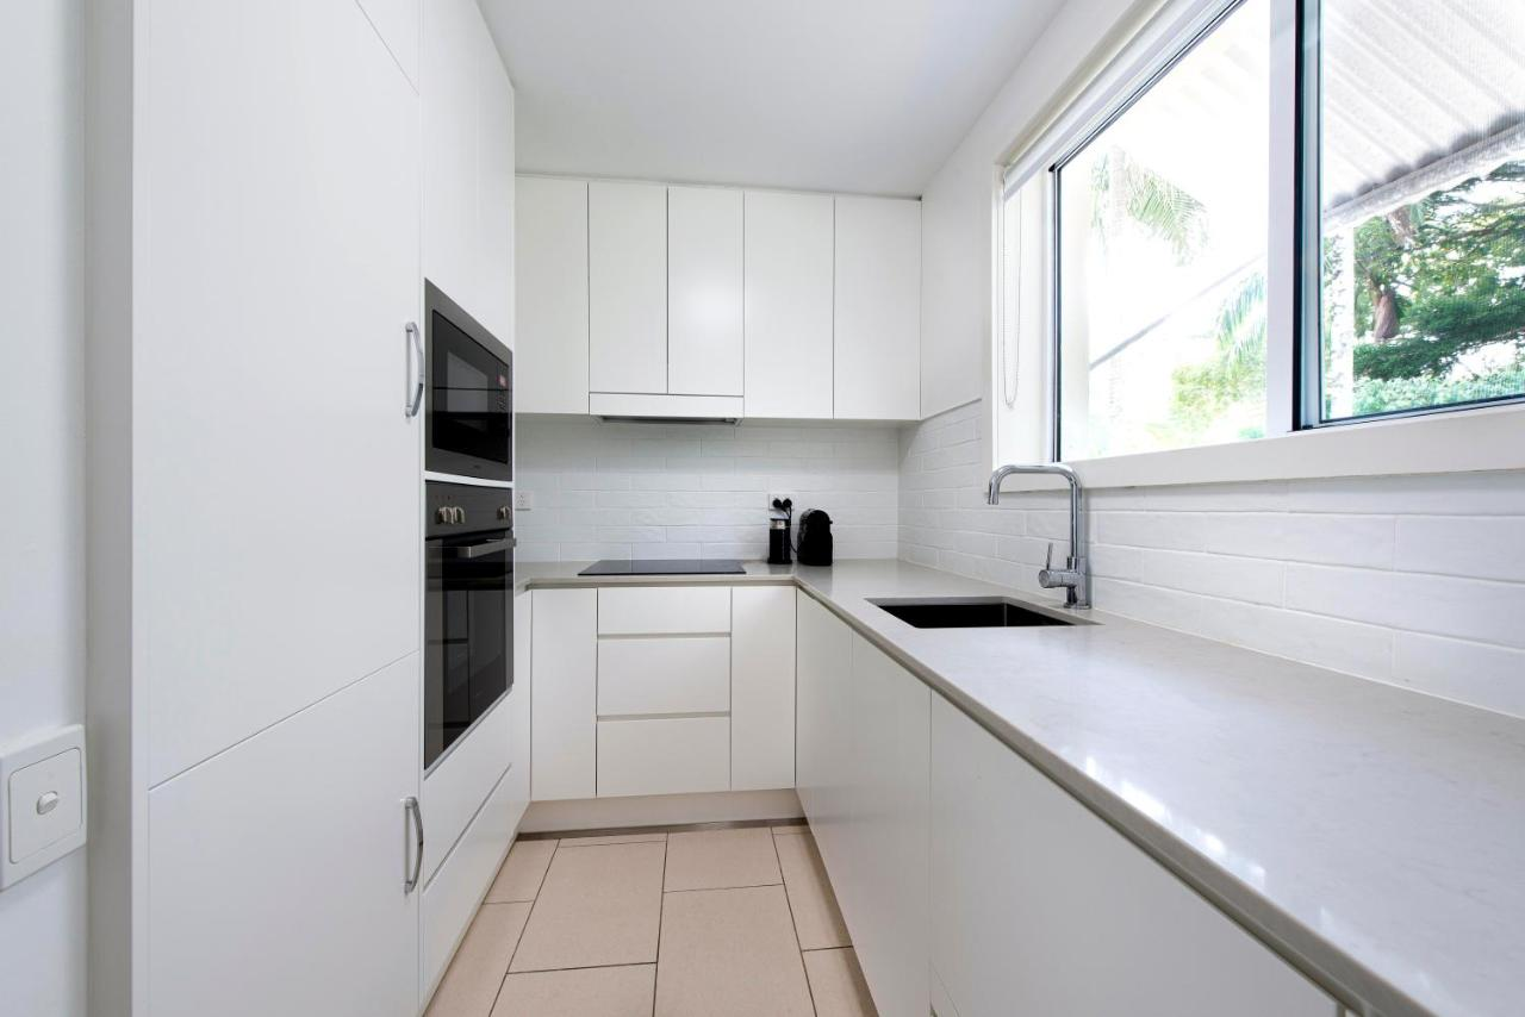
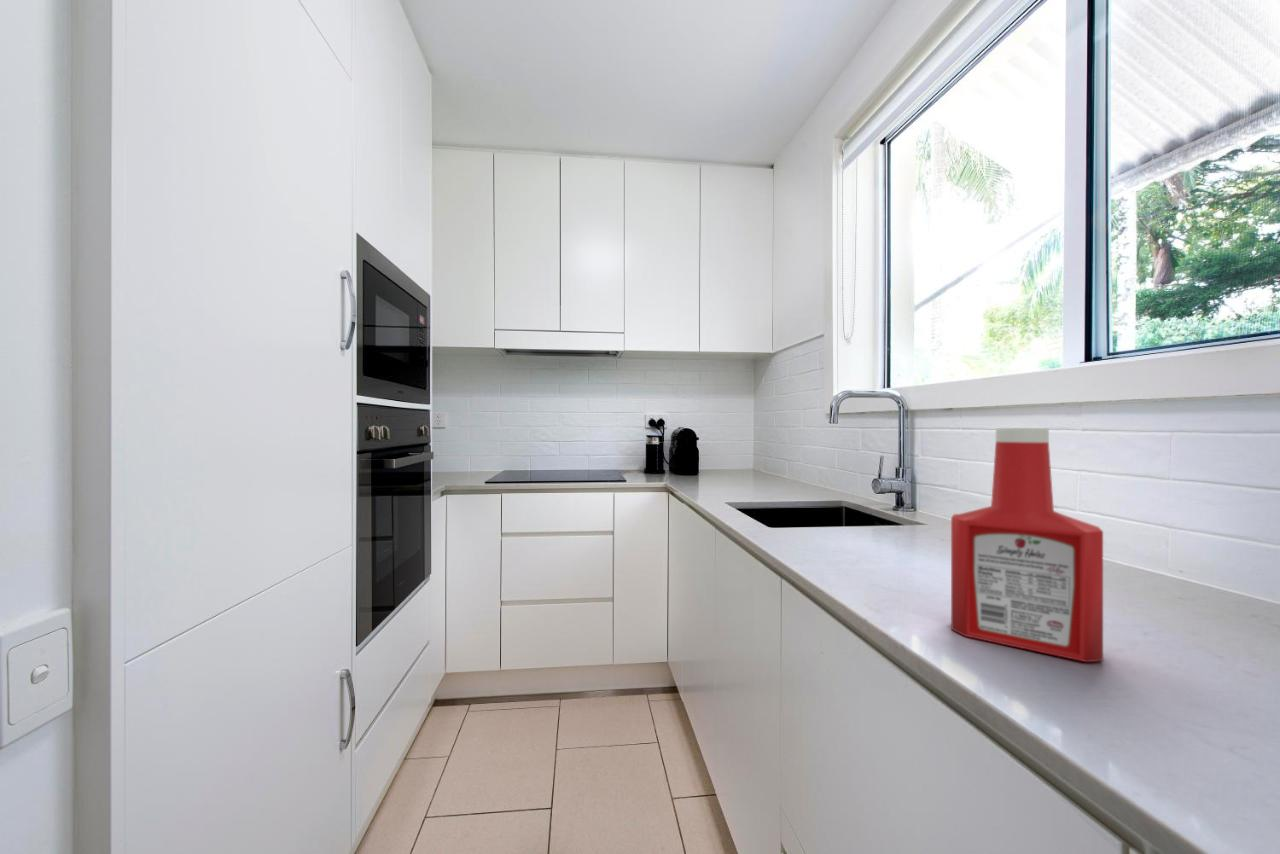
+ soap bottle (1021, 533)
